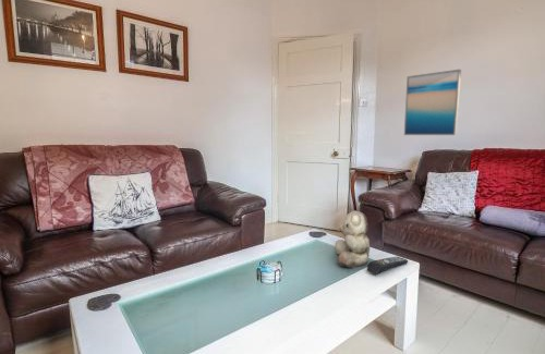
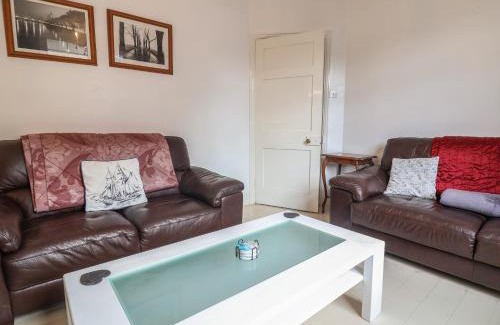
- remote control (387, 264)
- wall art (431, 105)
- teddy bear (347, 235)
